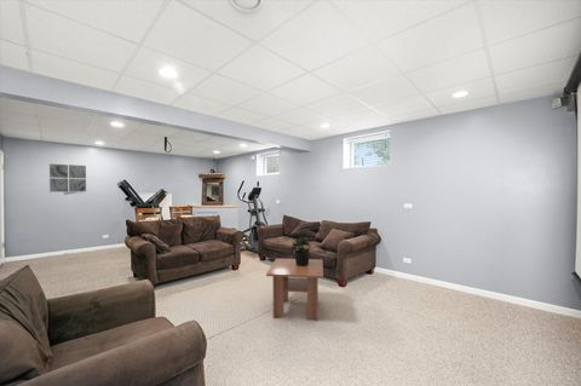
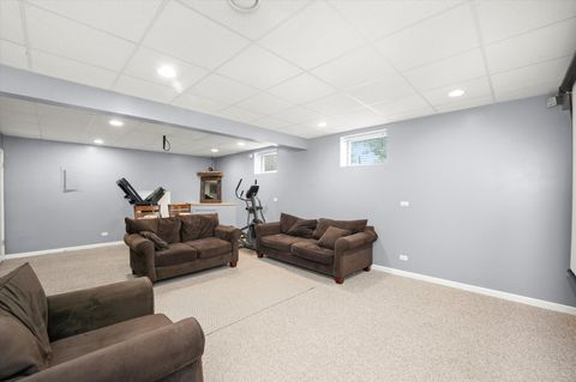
- potted plant (301, 249)
- wall art (69, 177)
- coffee table (297, 287)
